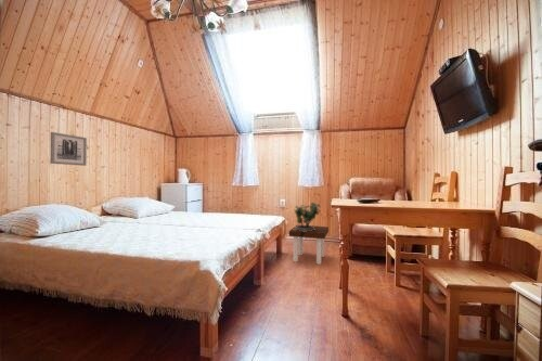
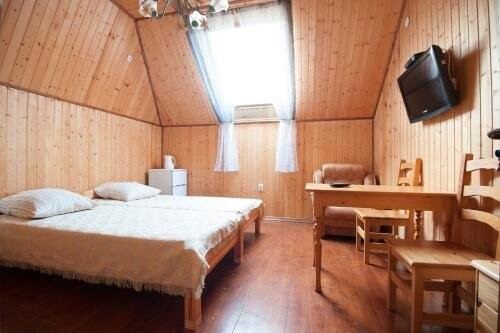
- wall art (69, 150)
- side table (309, 236)
- potted plant (307, 215)
